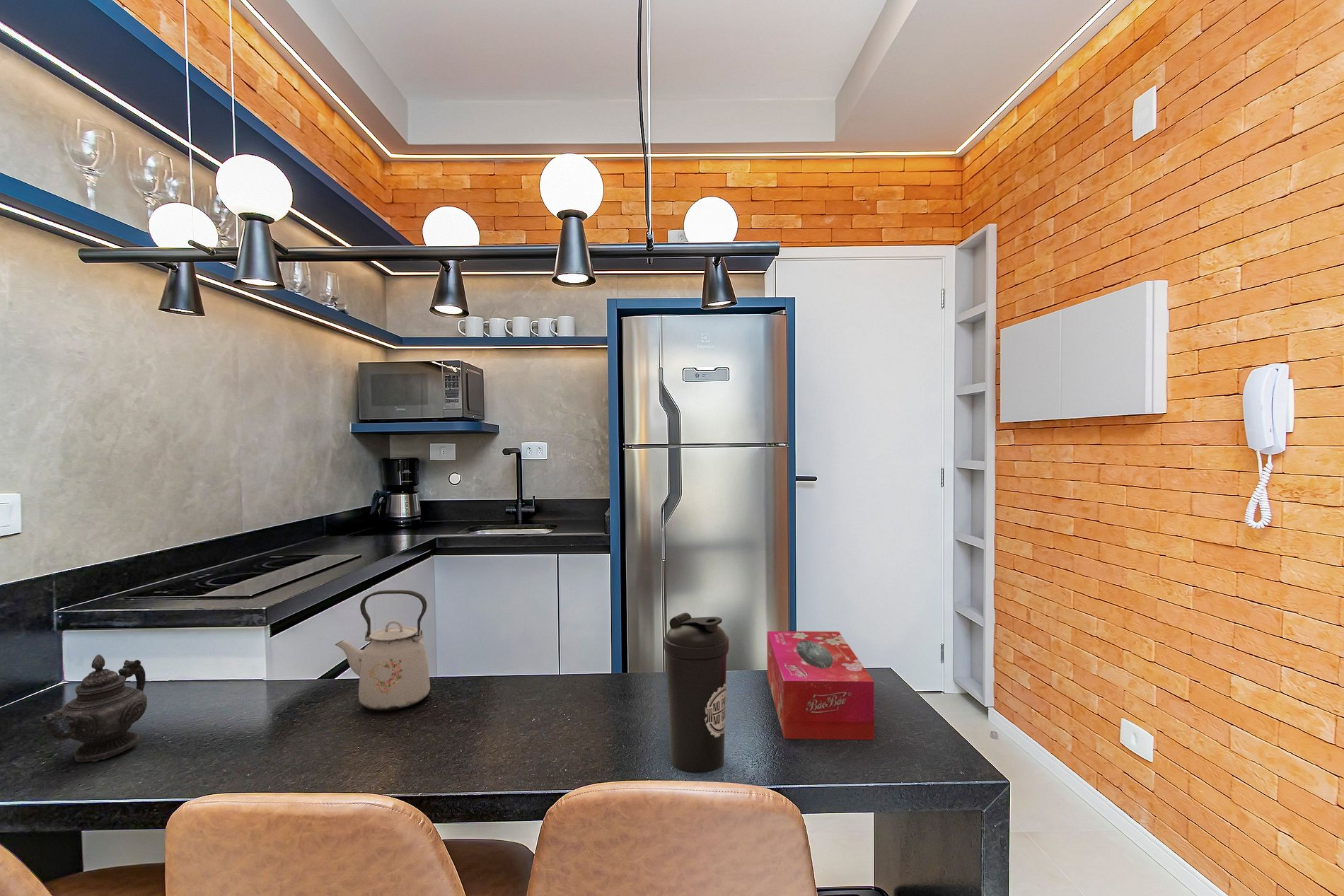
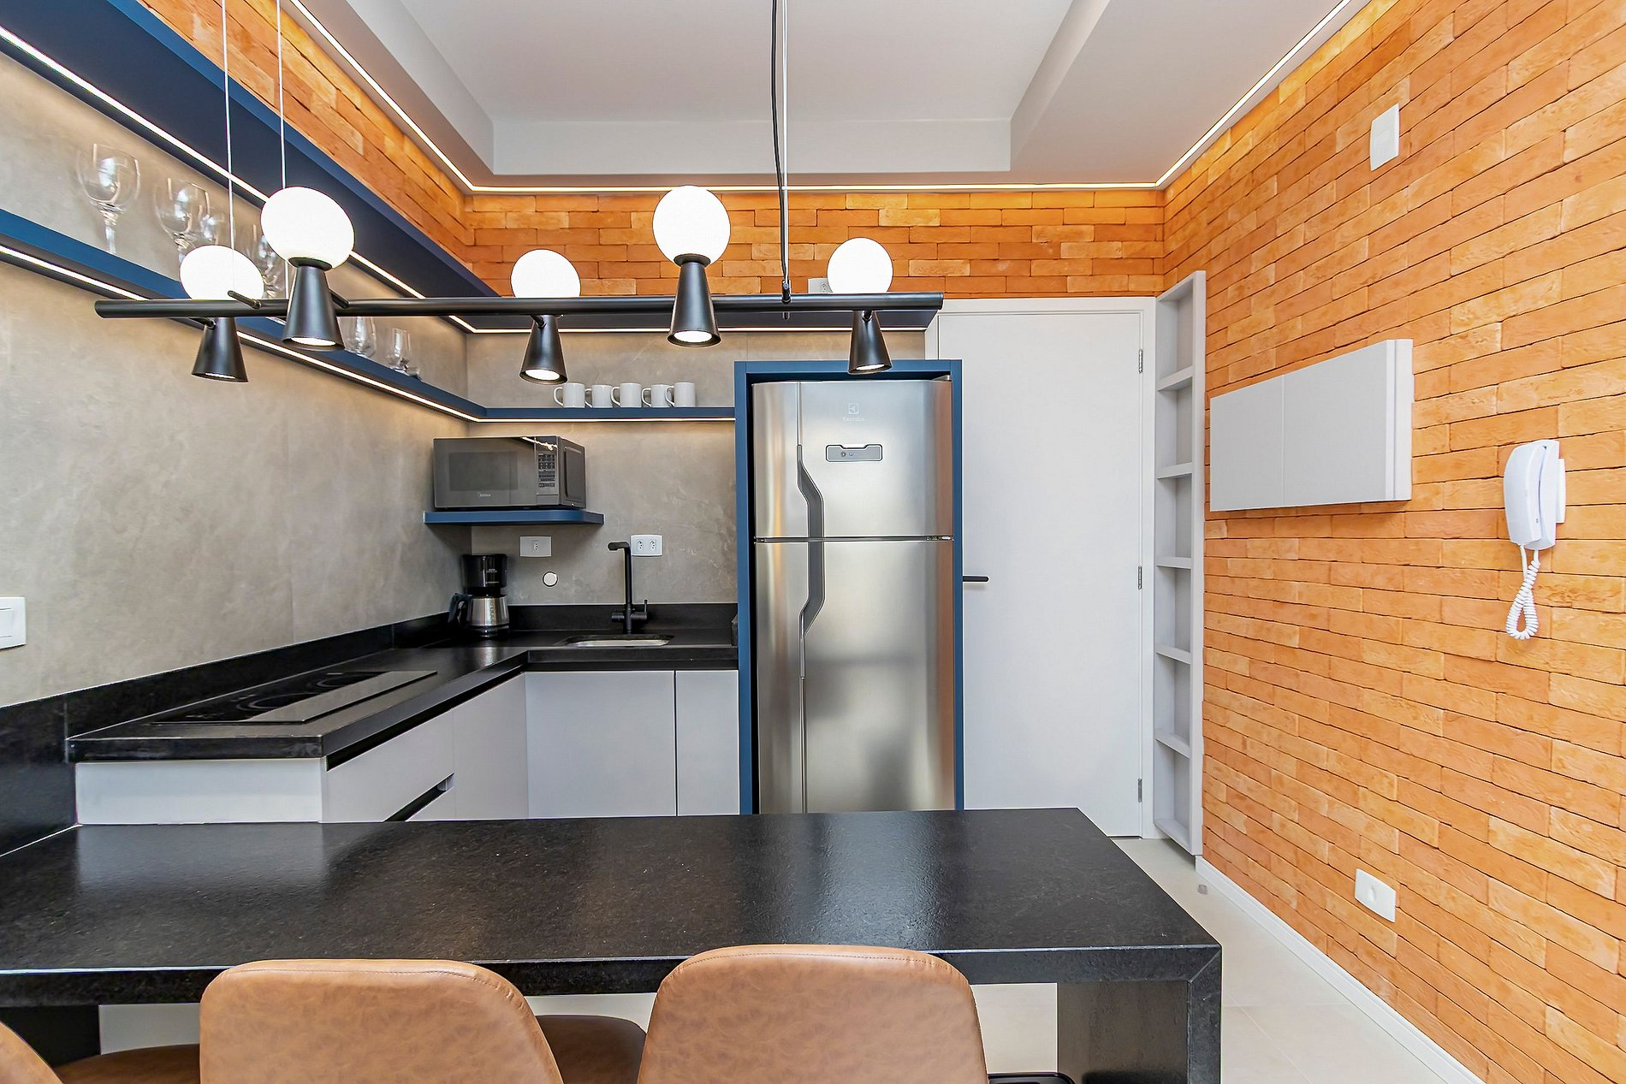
- kettle (381, 646)
- water bottle (696, 690)
- teapot (99, 704)
- tissue box (814, 679)
